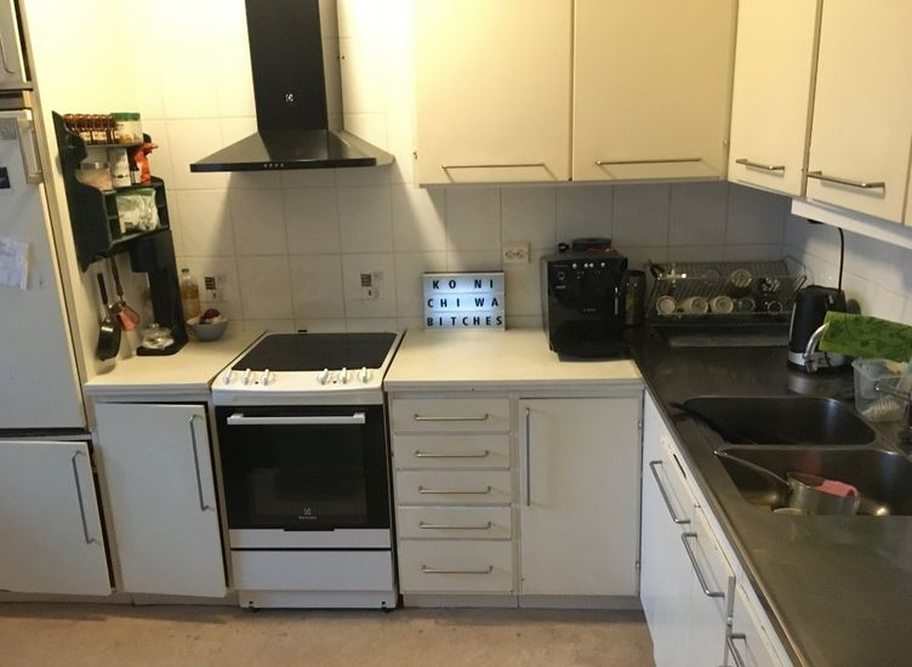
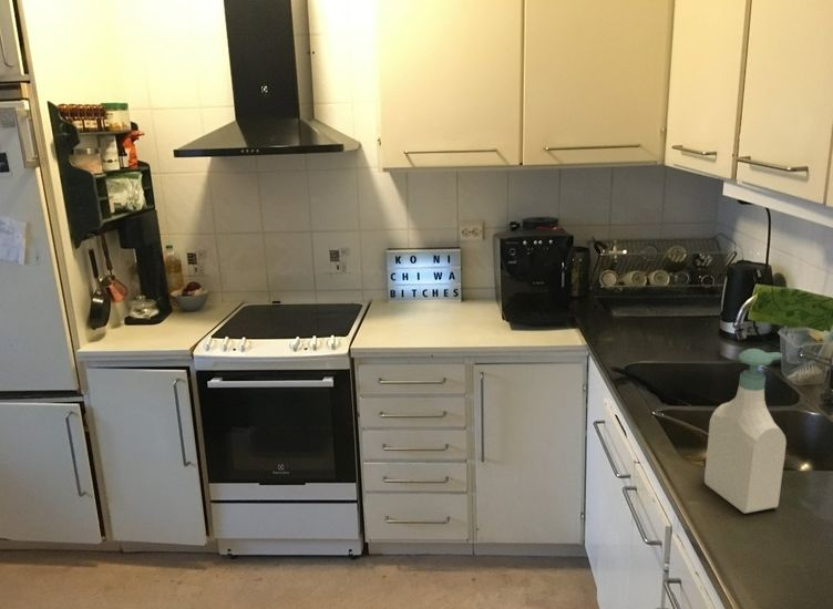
+ soap bottle (751, 423)
